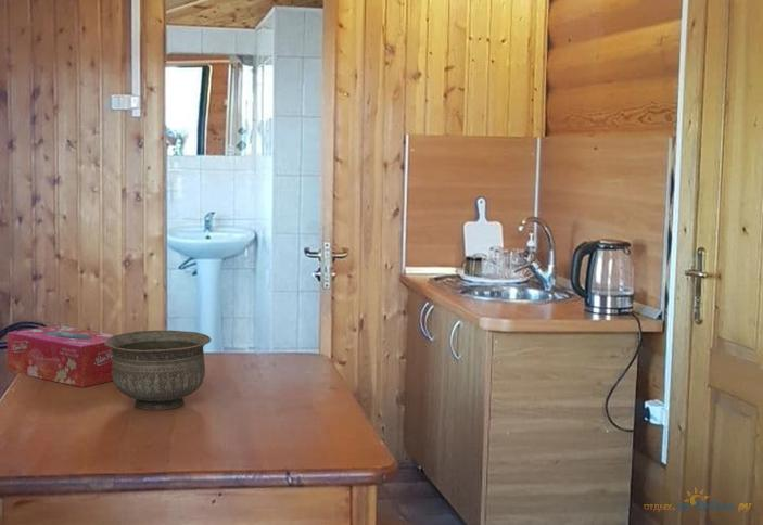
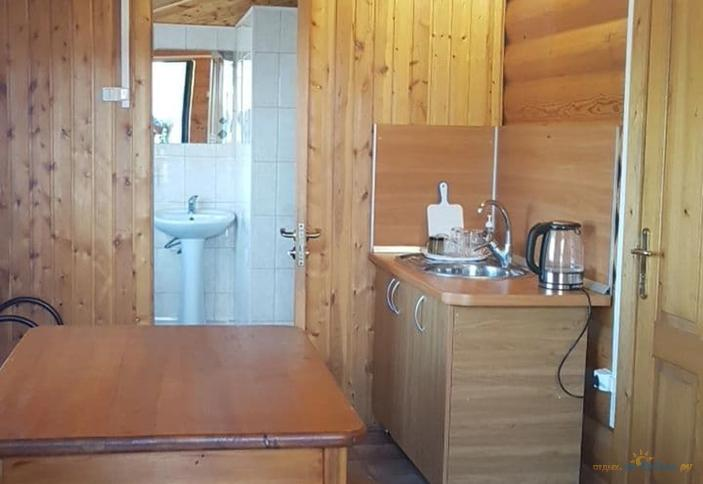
- tissue box (68, 354)
- bowl (158, 371)
